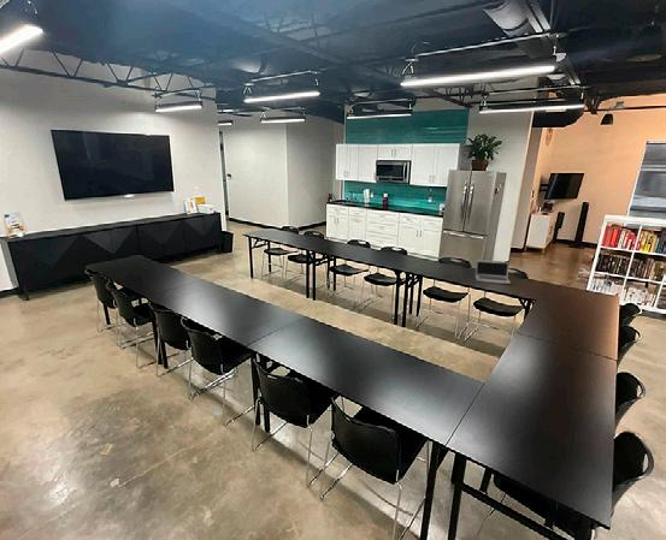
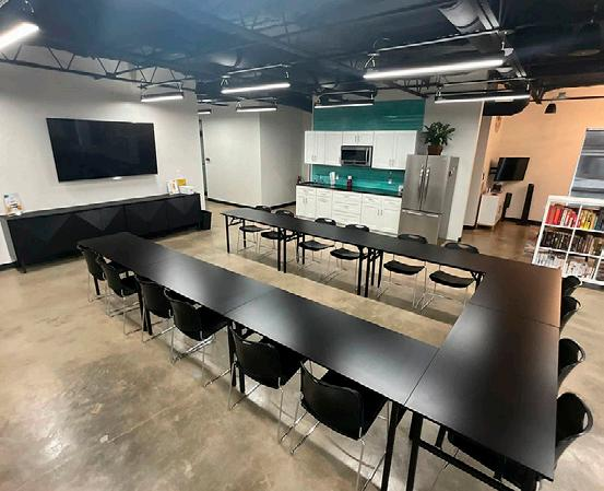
- laptop (493, 271)
